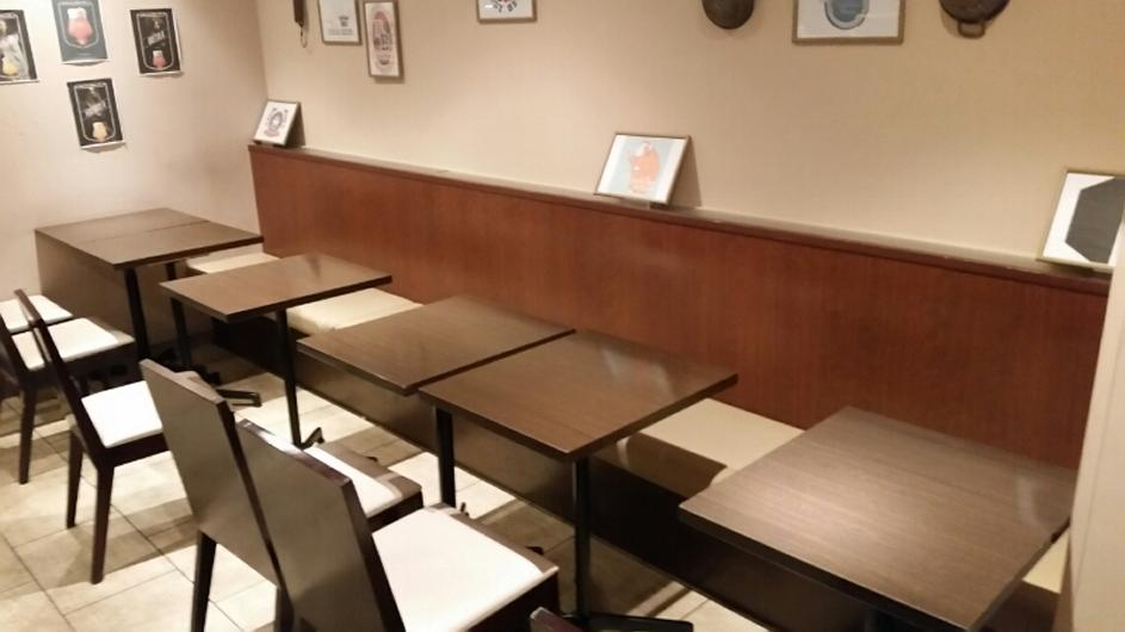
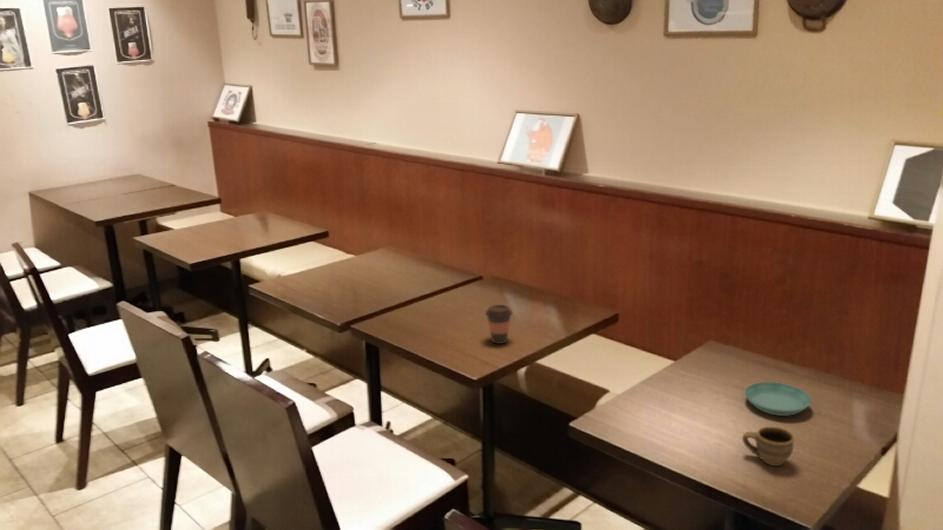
+ coffee cup (499, 324)
+ cup (767, 445)
+ saucer (776, 400)
